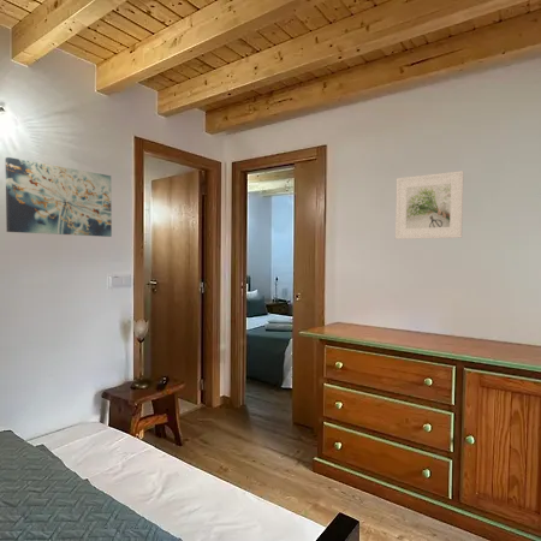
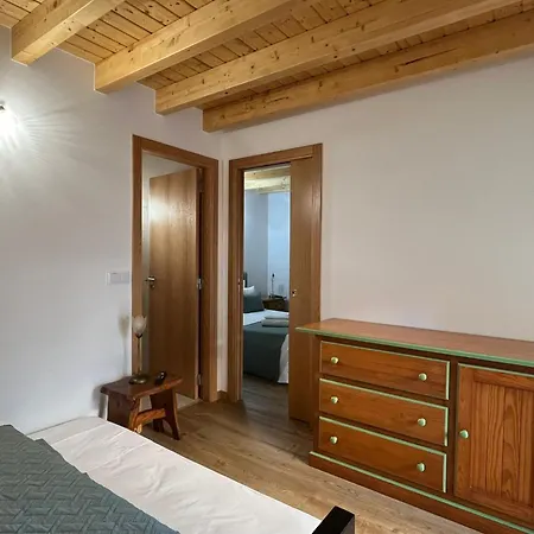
- wall art (64, 201)
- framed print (427, 206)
